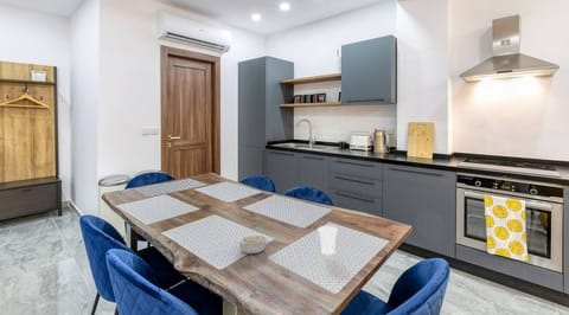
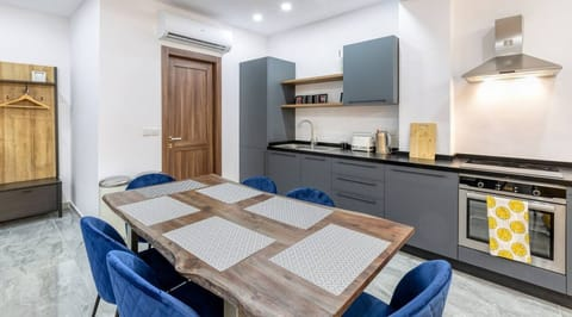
- cup (327, 240)
- legume (254, 243)
